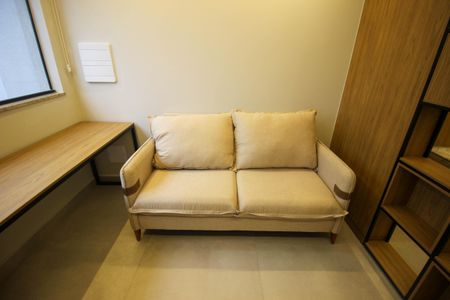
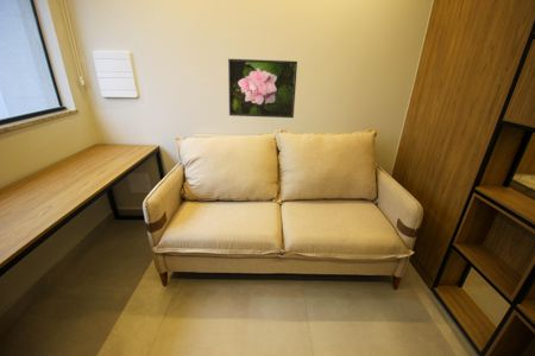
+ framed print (262, 89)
